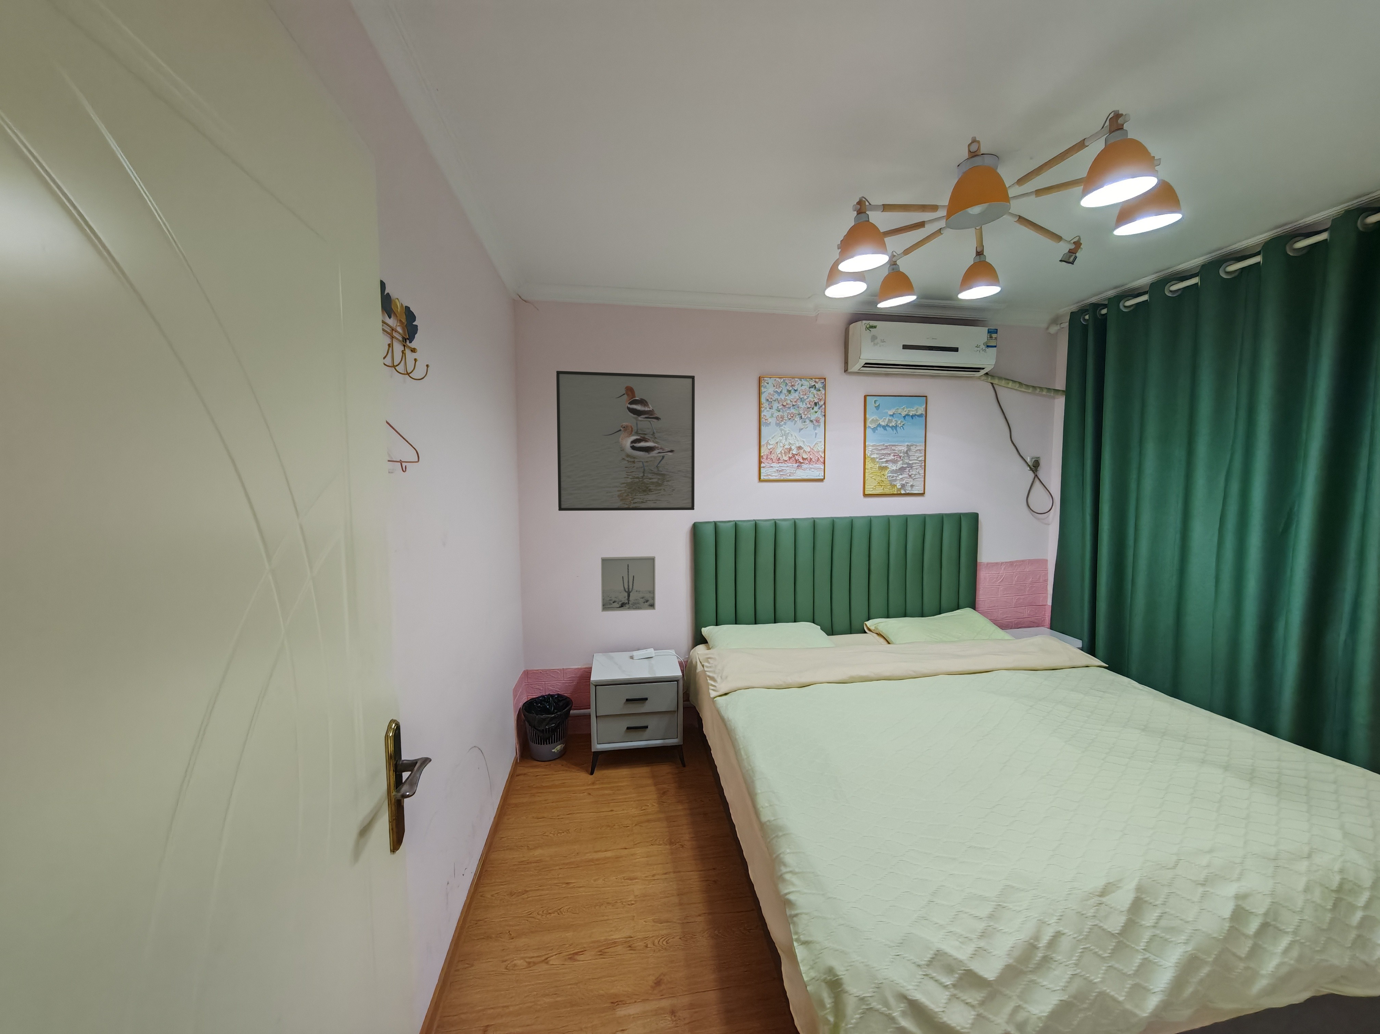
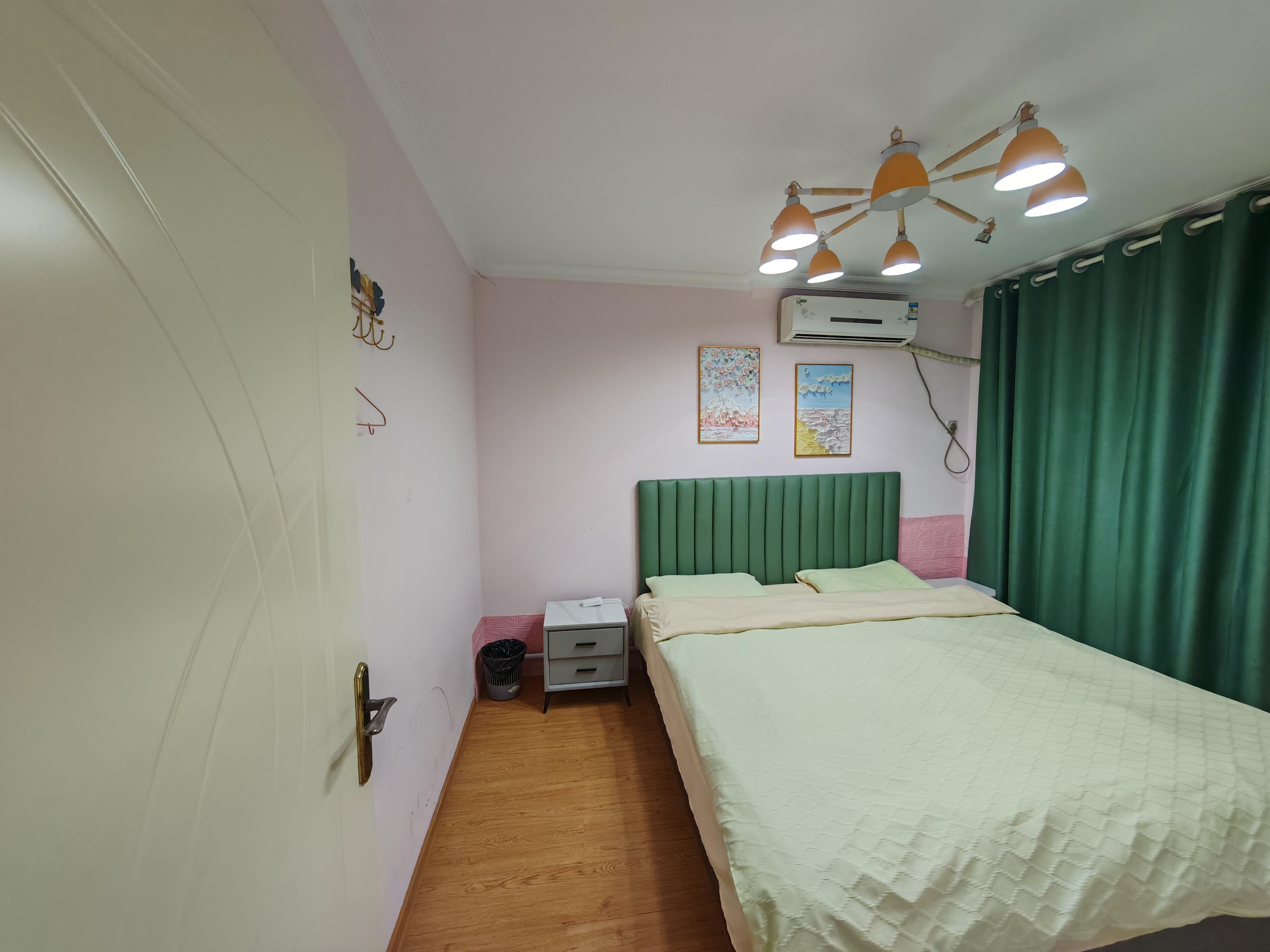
- wall art (628, 583)
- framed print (627, 442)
